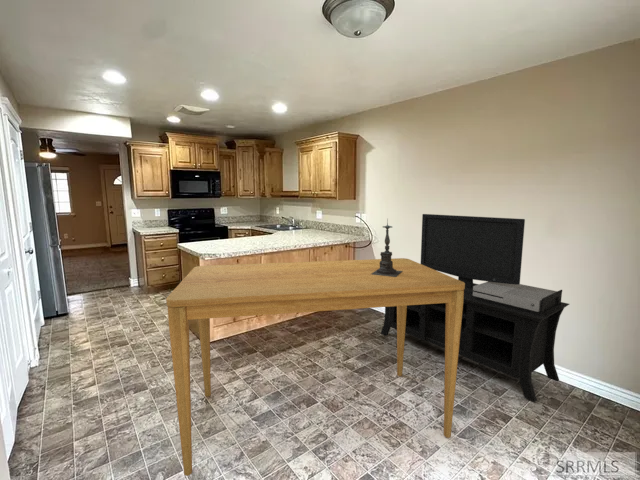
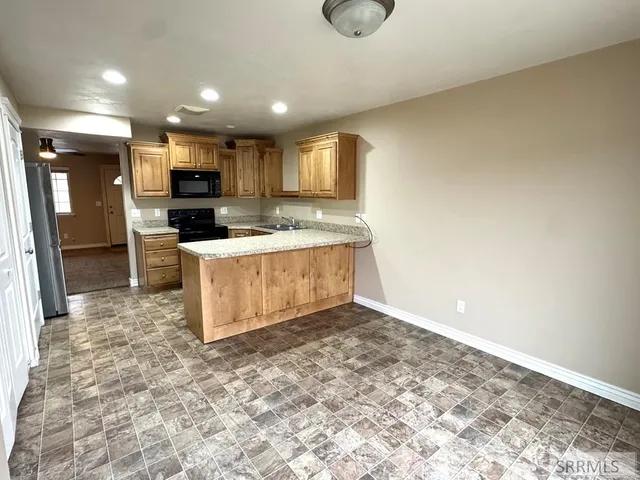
- media console (464, 289)
- dining table (314, 311)
- candle holder (387, 245)
